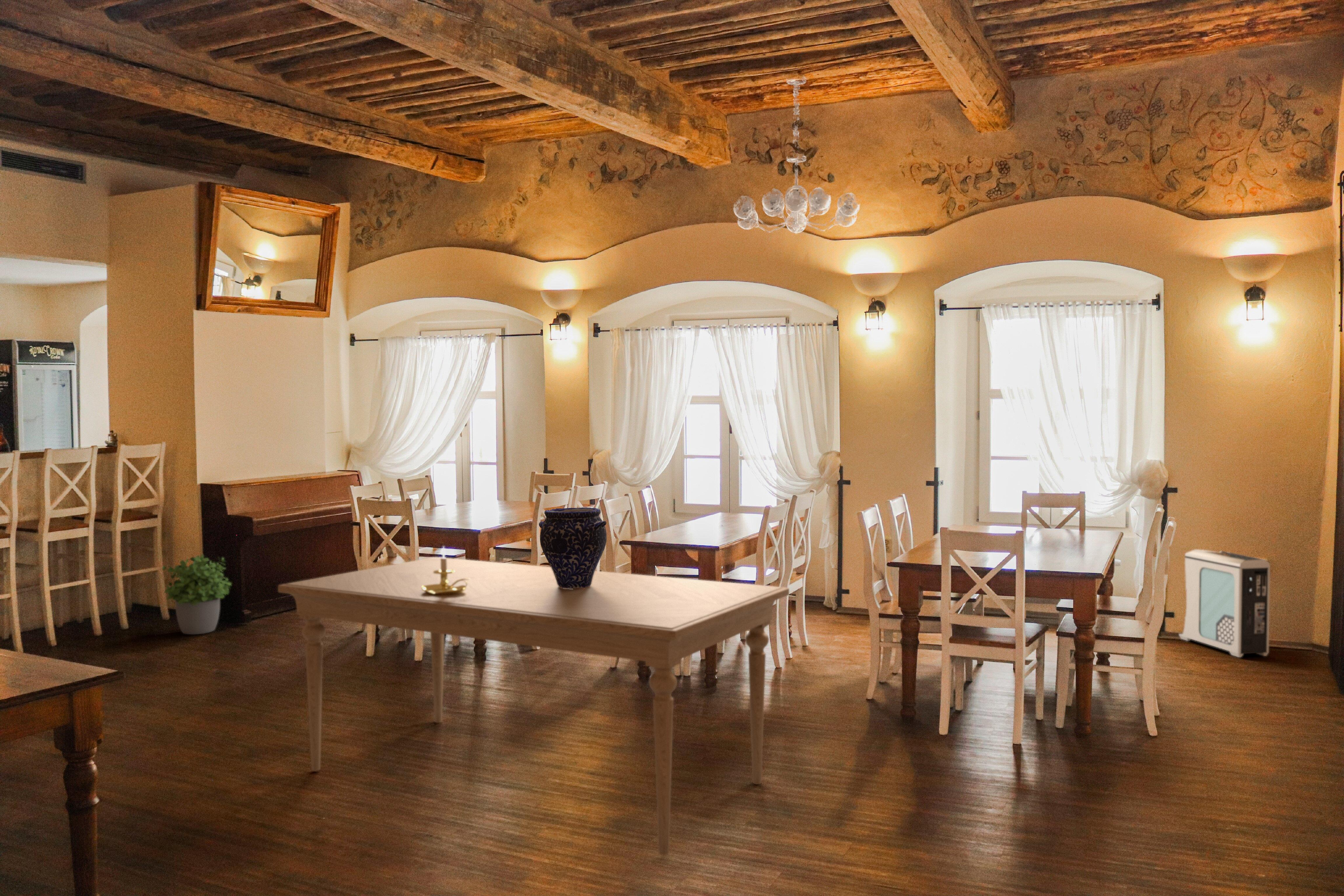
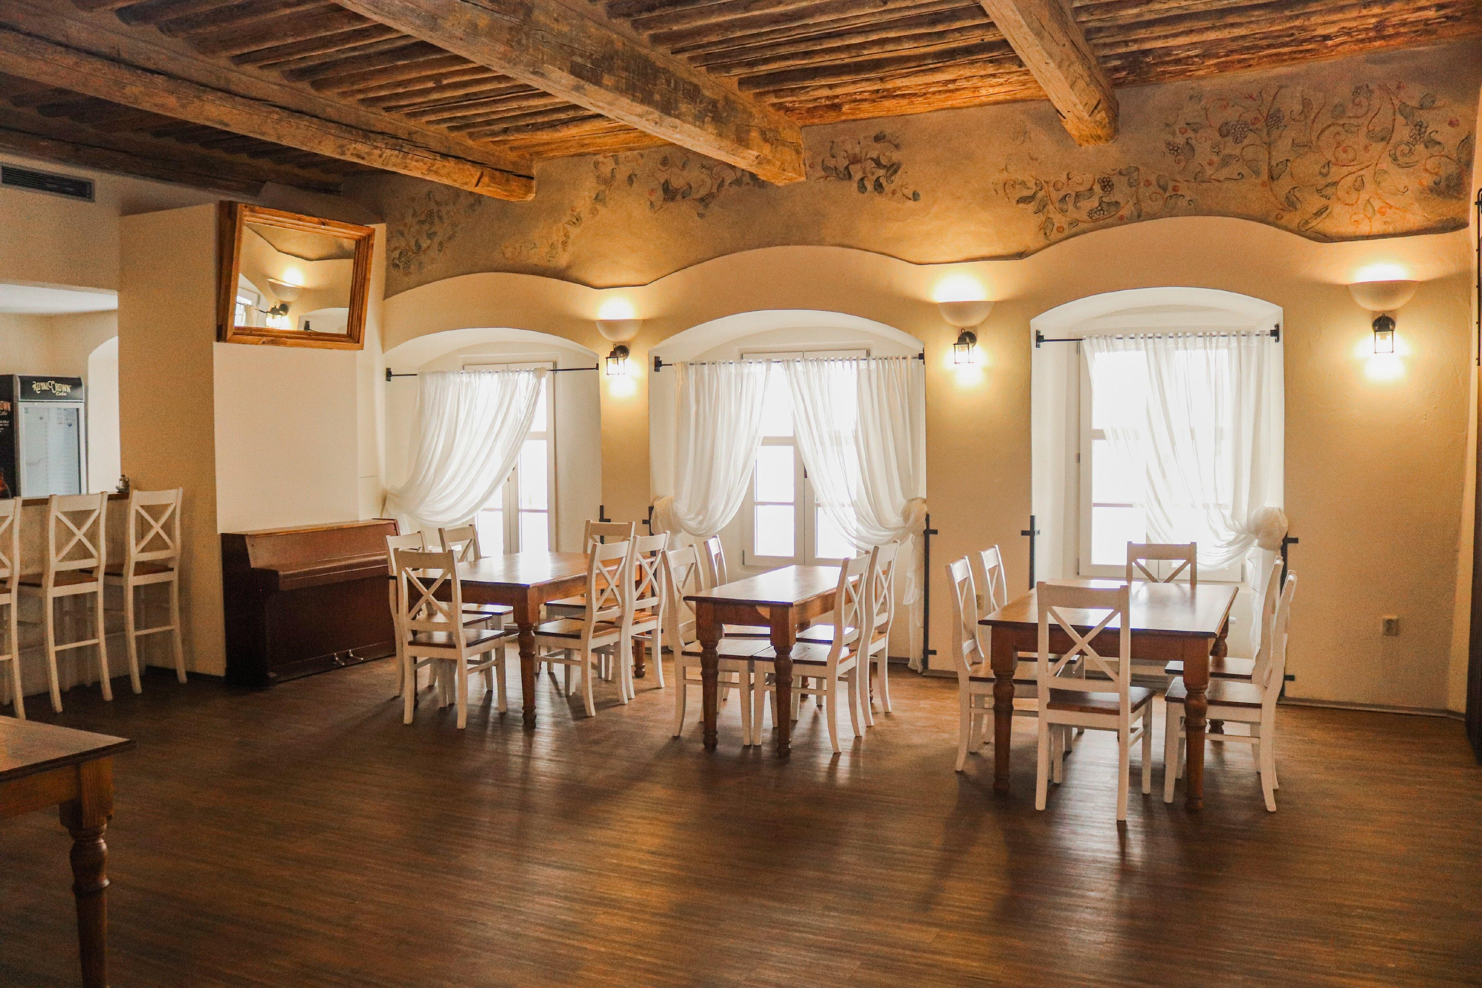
- air purifier (1223, 600)
- chandelier (796, 155)
- vase (573, 547)
- dining table (535, 646)
- candle holder (447, 569)
- potted plant (200, 593)
